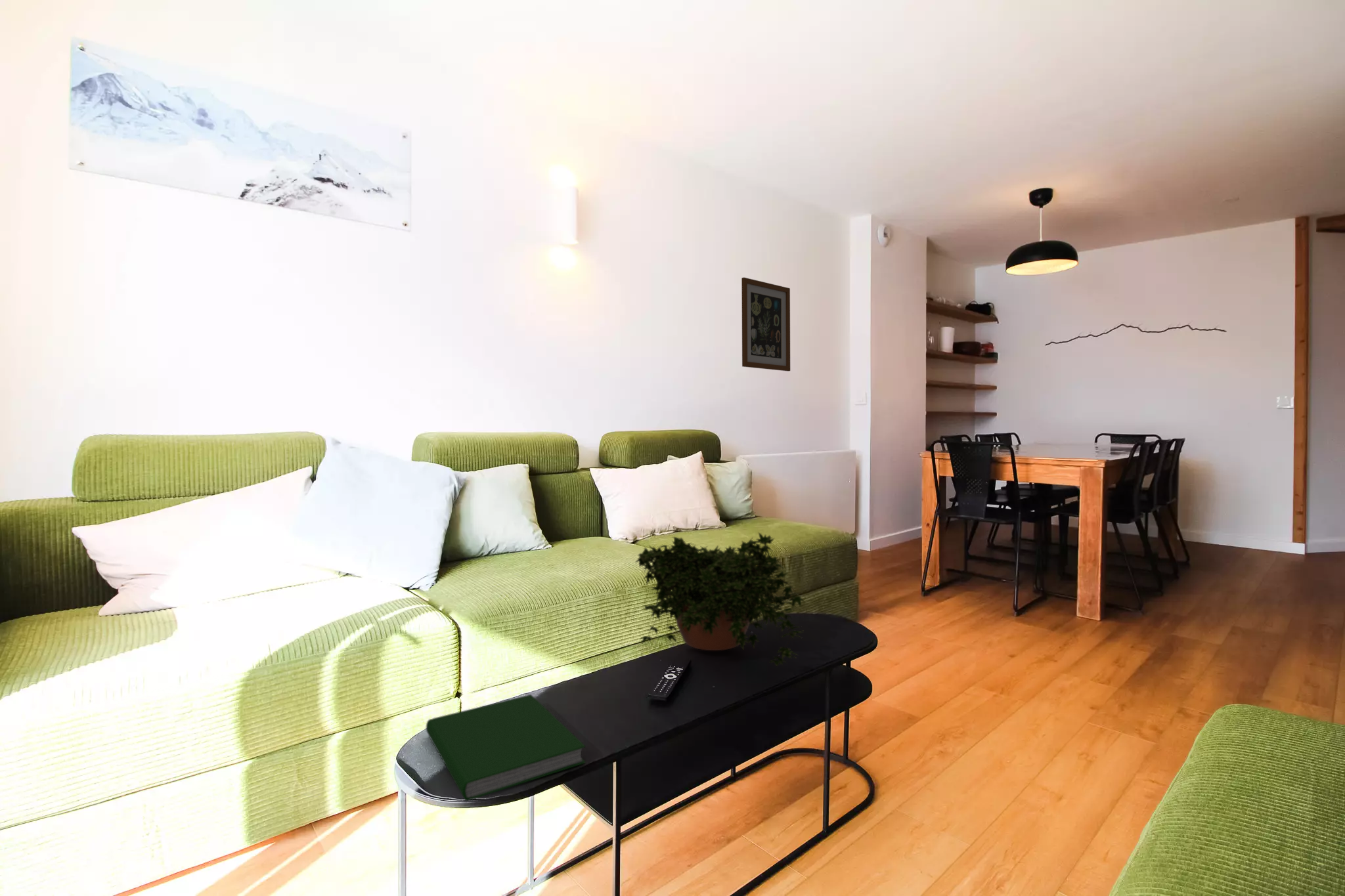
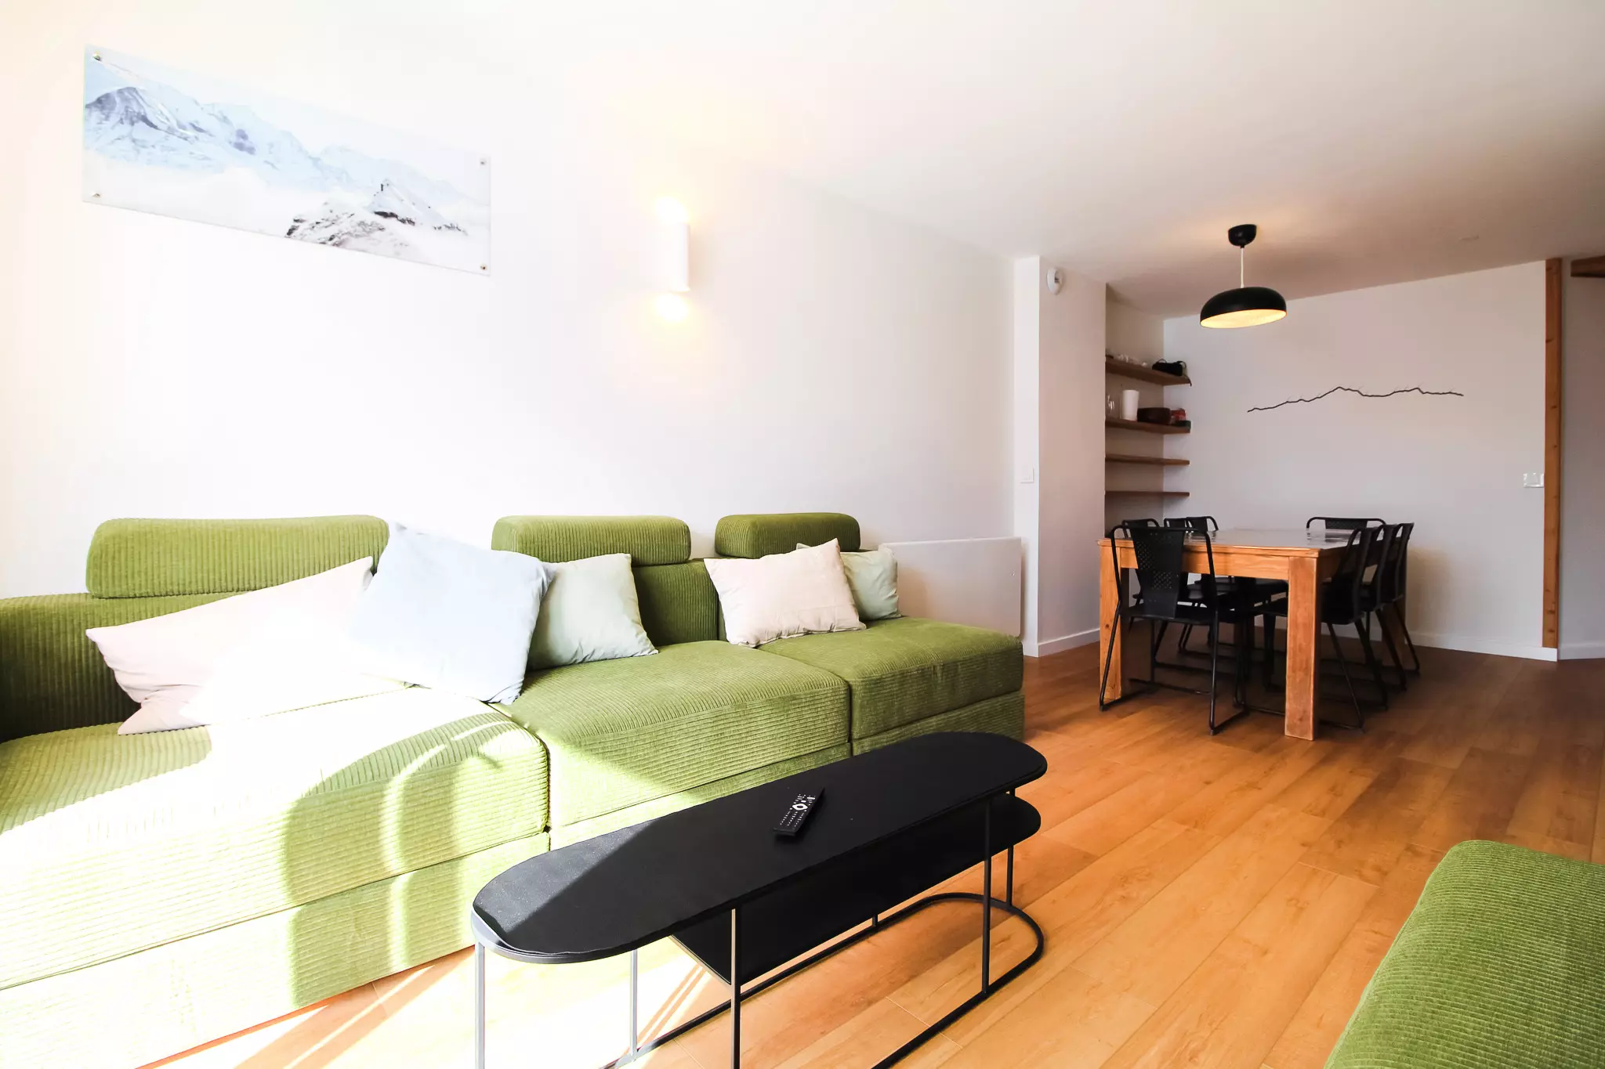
- wall art (766, 326)
- potted plant (717, 589)
- hardcover book (502, 740)
